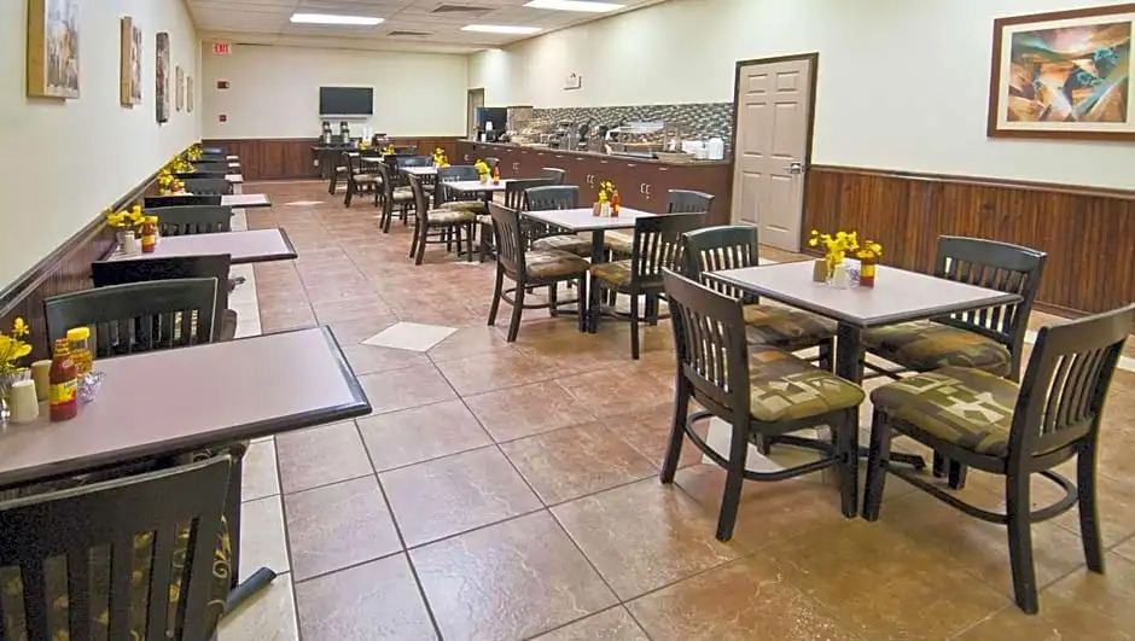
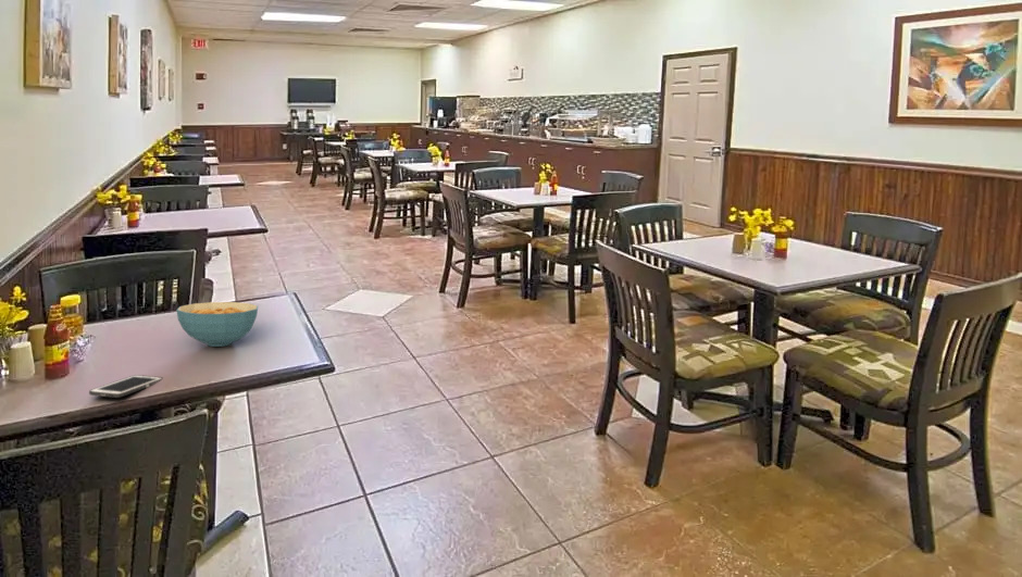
+ cereal bowl (219, 325)
+ cell phone (127, 386)
